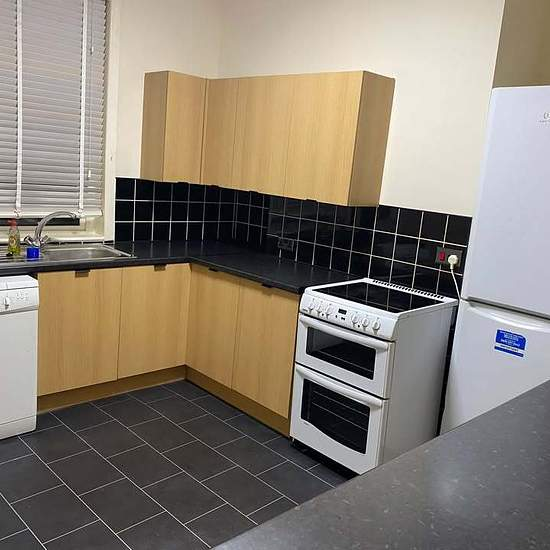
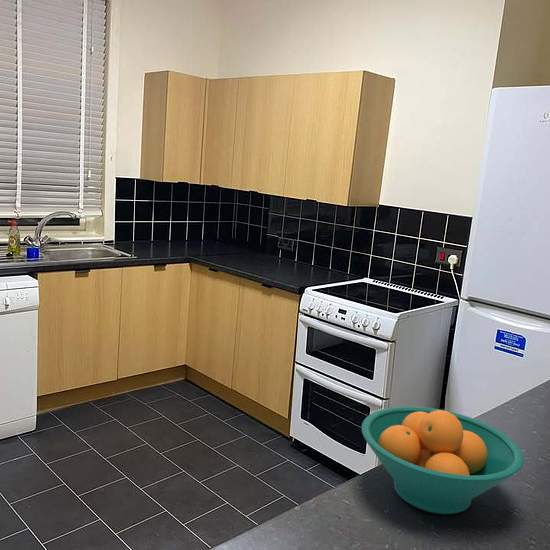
+ fruit bowl (437, 453)
